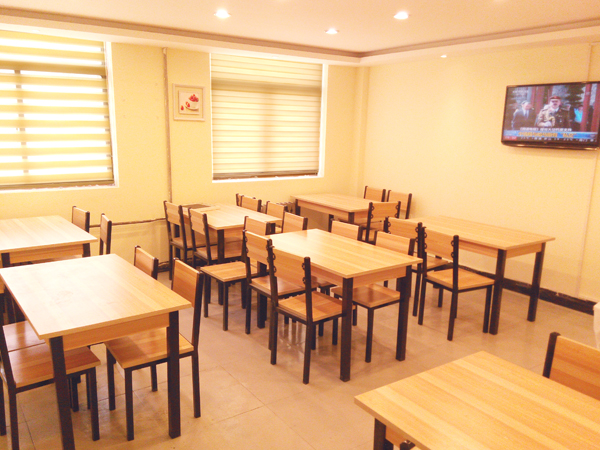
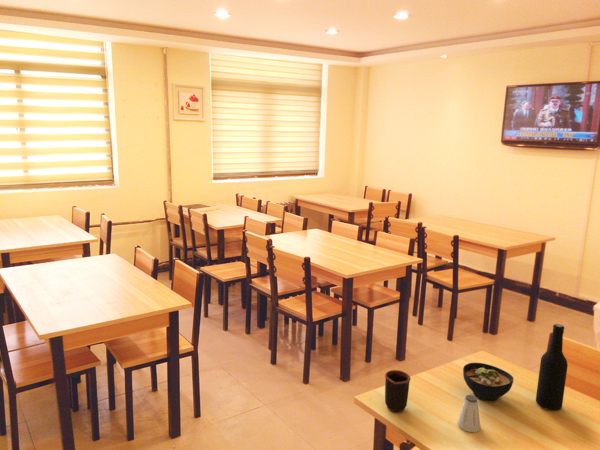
+ mug (397, 389)
+ bowl (486, 383)
+ bottle (553, 366)
+ saltshaker (469, 411)
